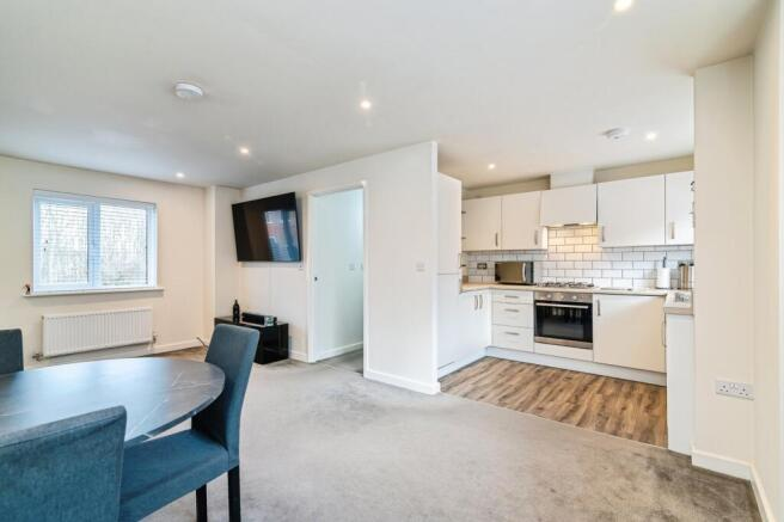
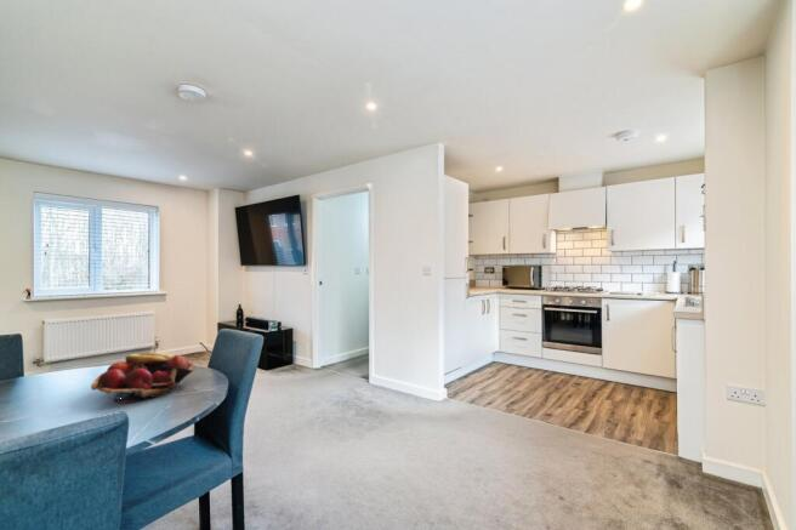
+ fruit basket (144, 372)
